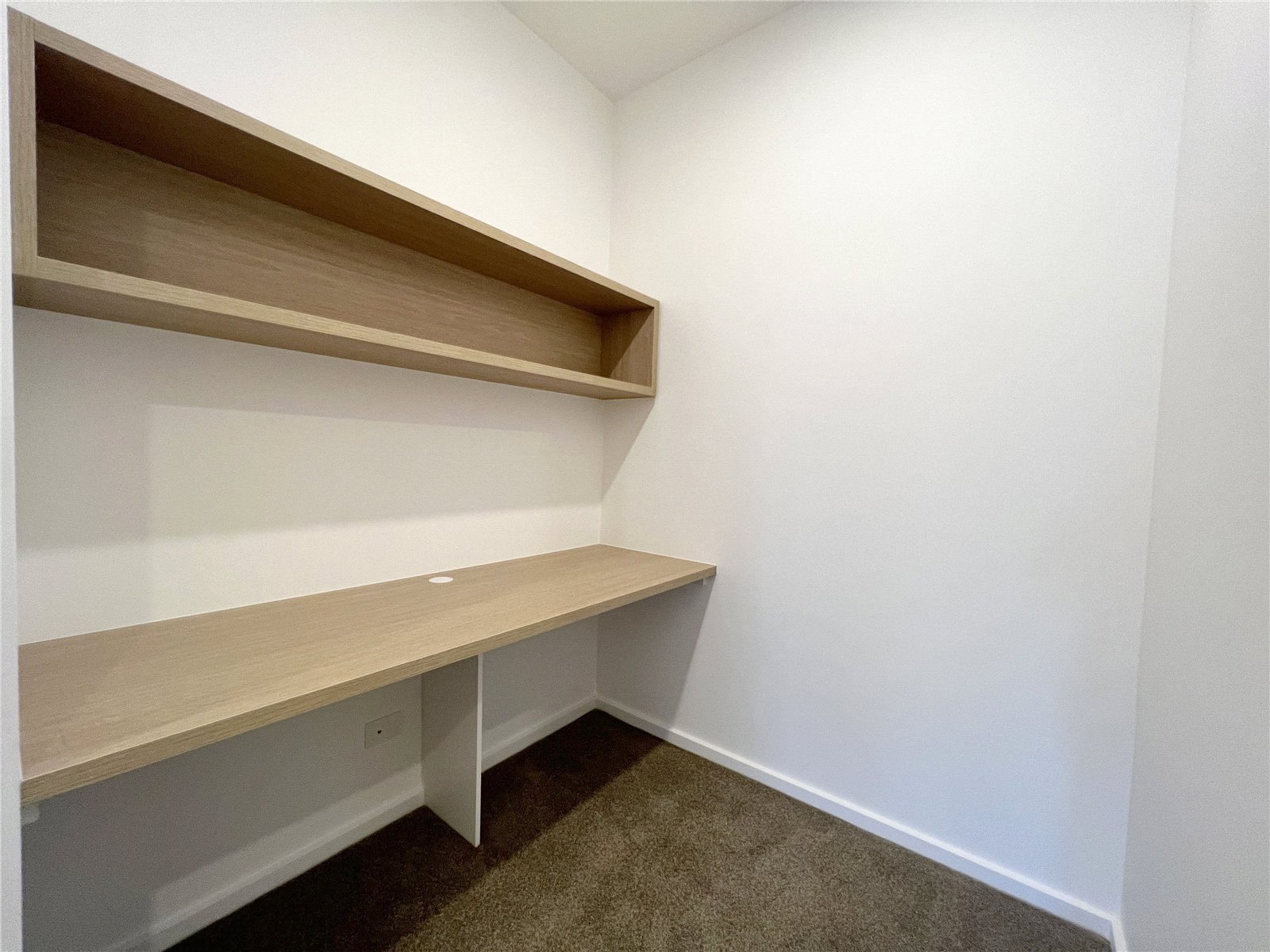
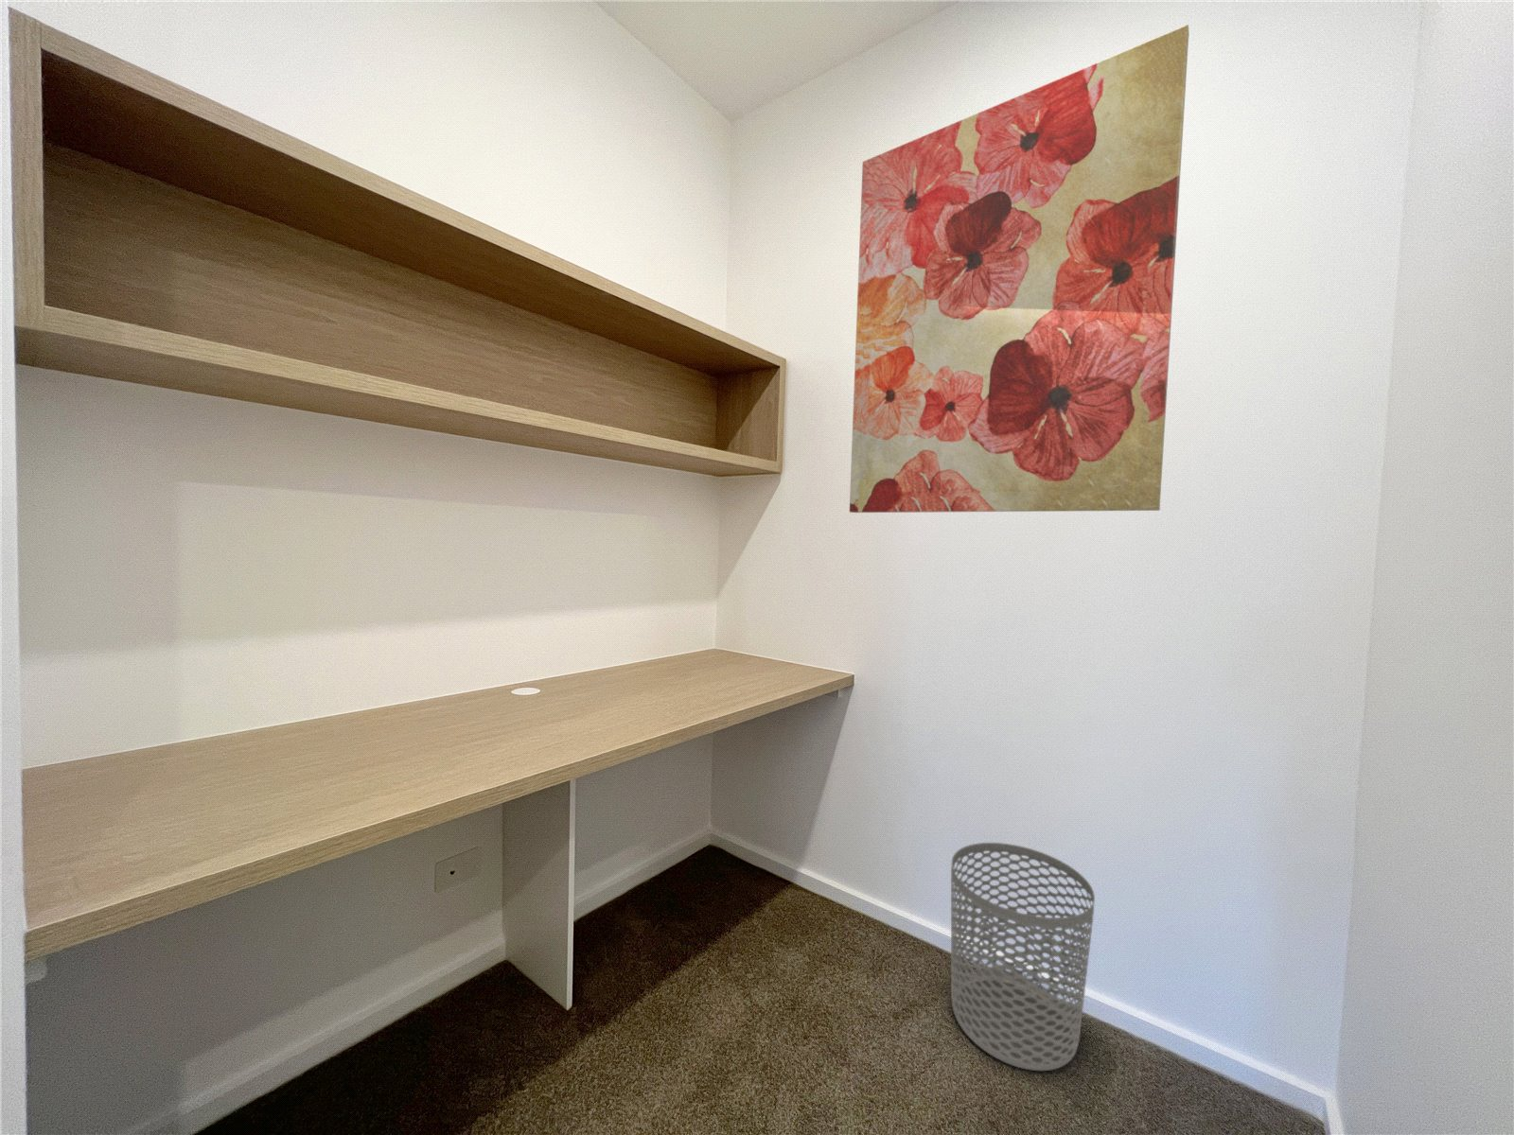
+ waste bin (1016, 949)
+ wall art (991, 312)
